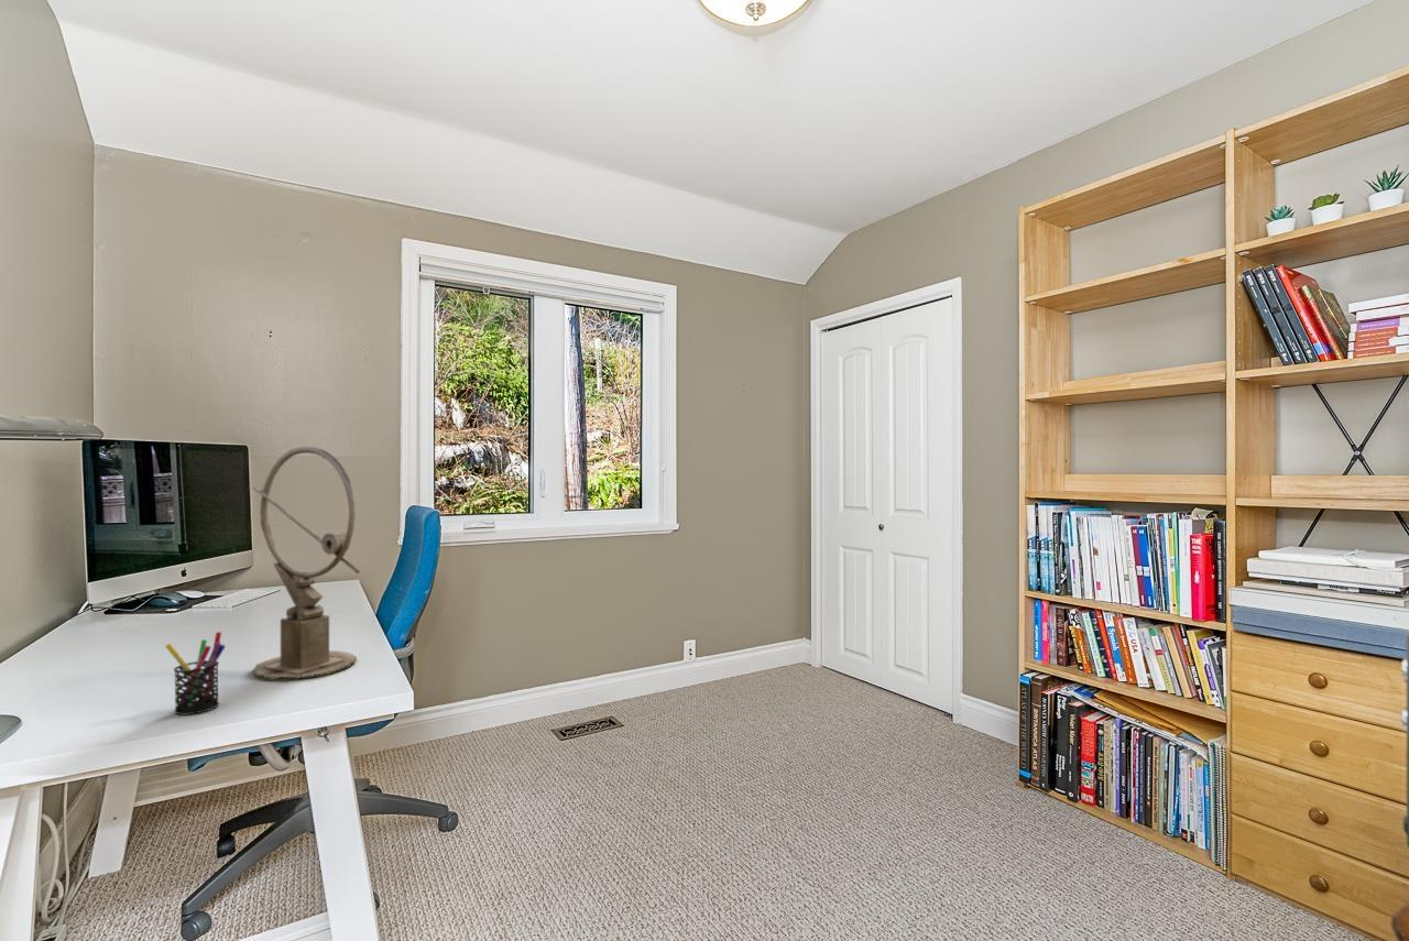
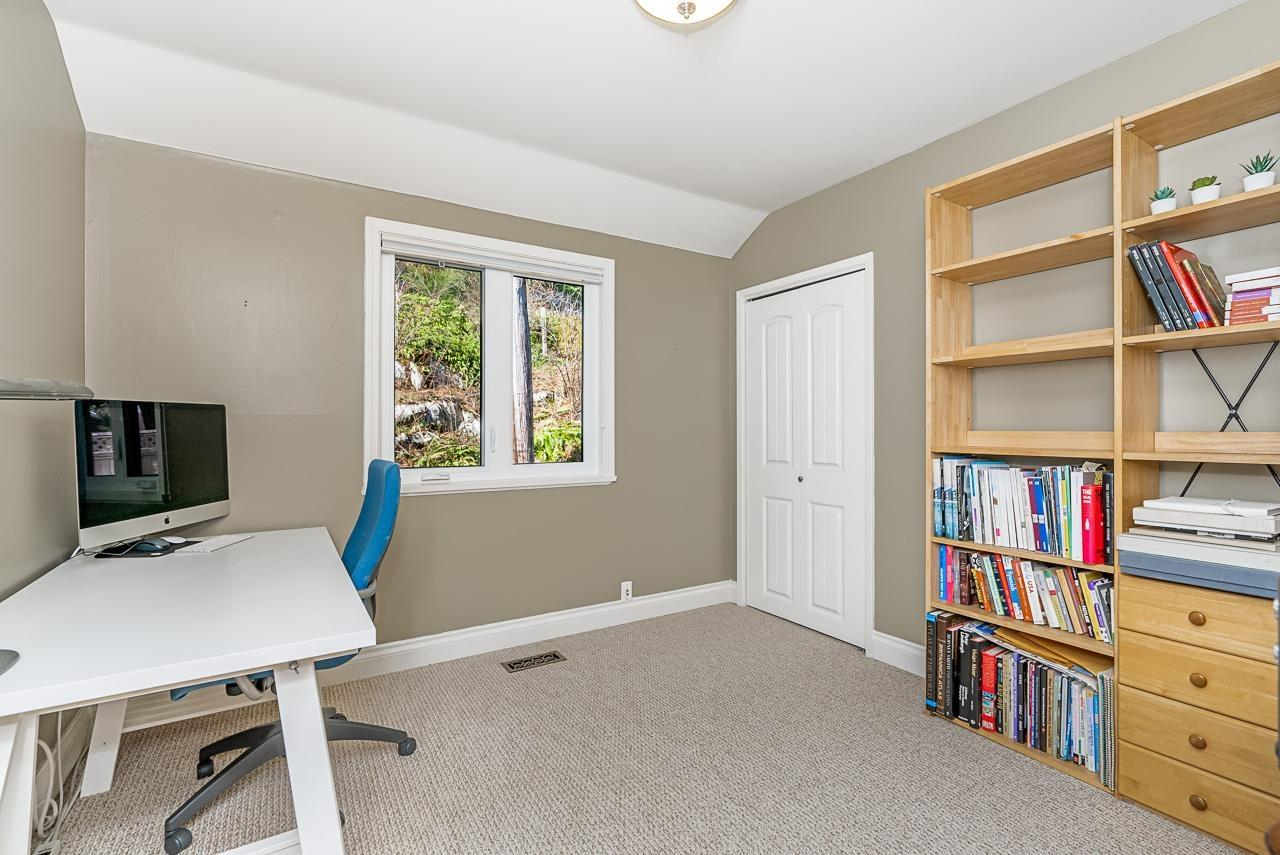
- pen holder (200, 669)
- sundial (299, 570)
